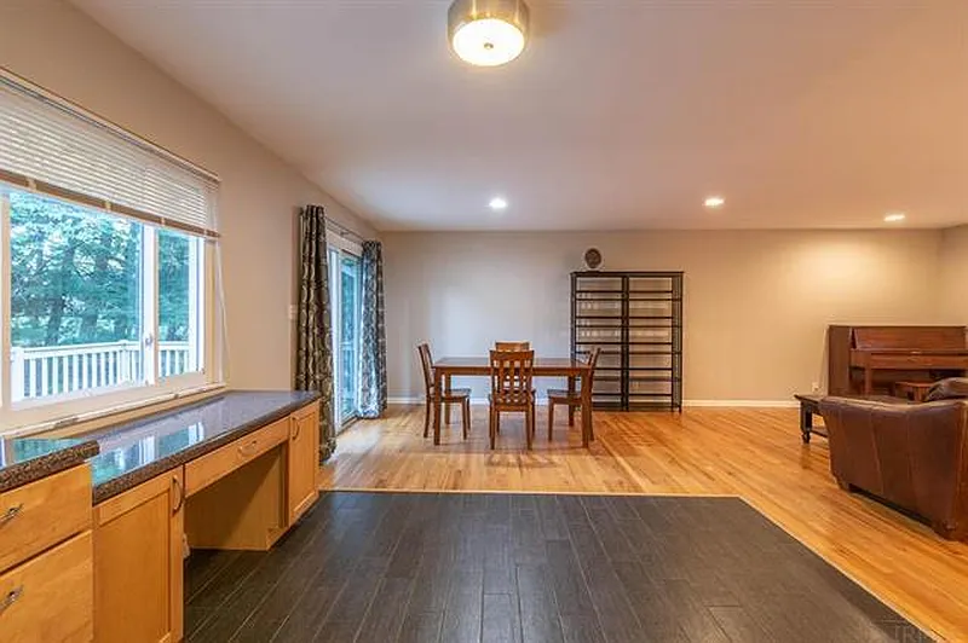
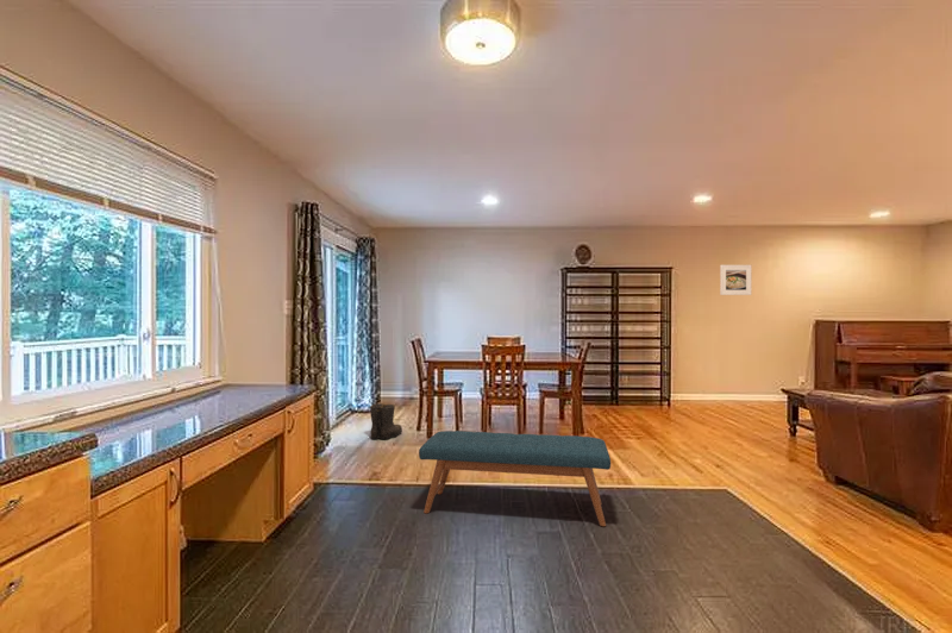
+ boots (386, 419)
+ bench (514, 472)
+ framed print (735, 280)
